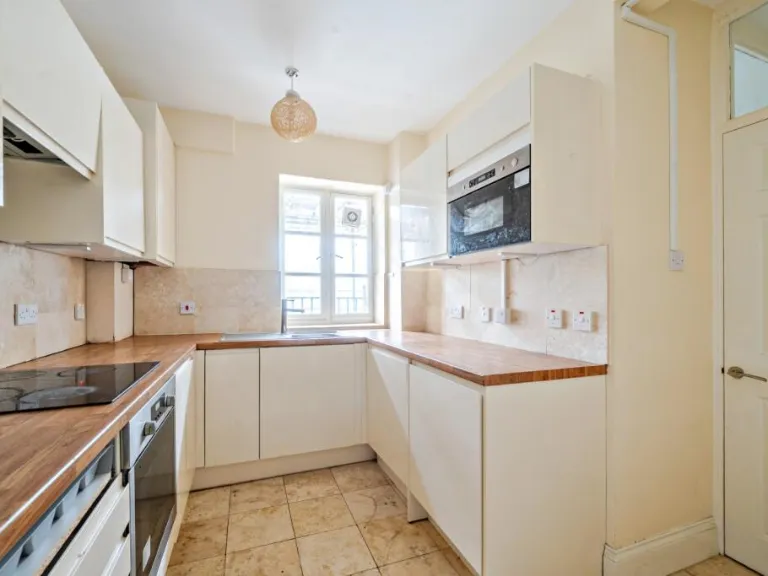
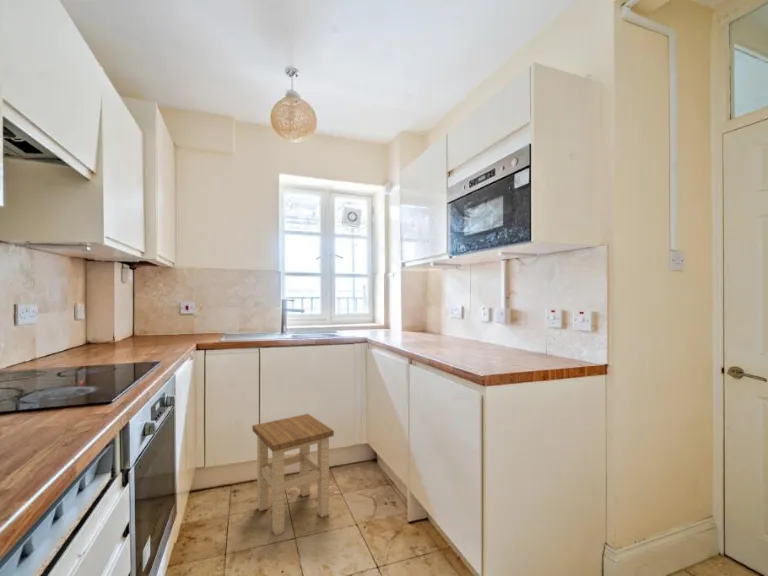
+ stool (290, 464)
